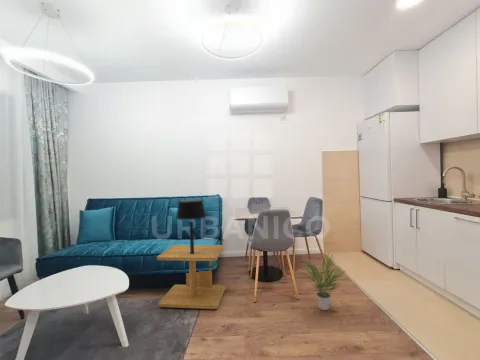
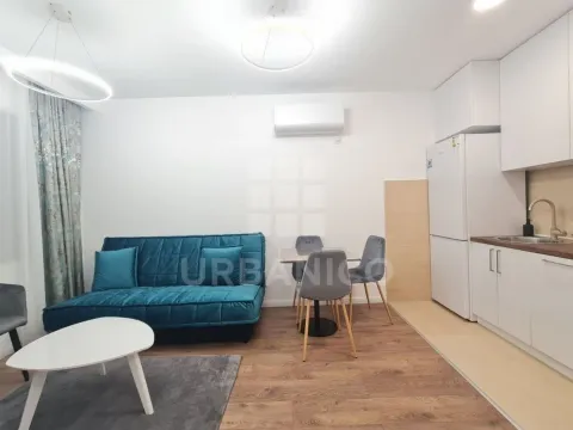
- table lamp (191, 226)
- side table (193, 274)
- potted plant (322, 282)
